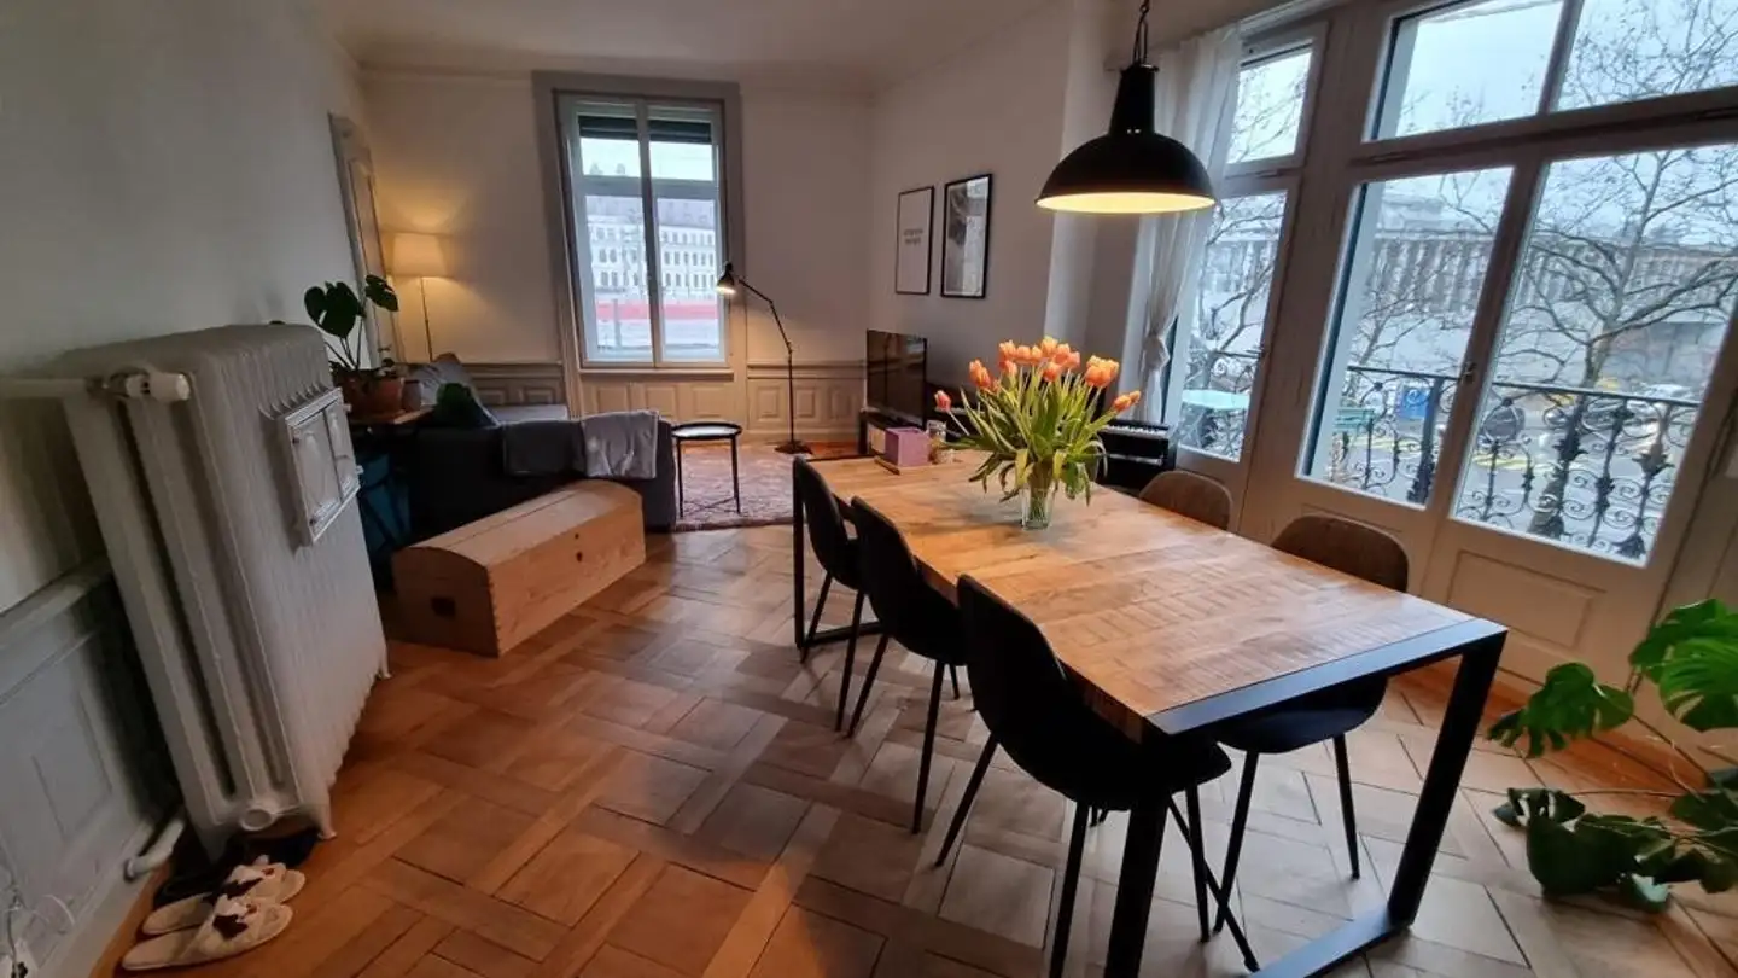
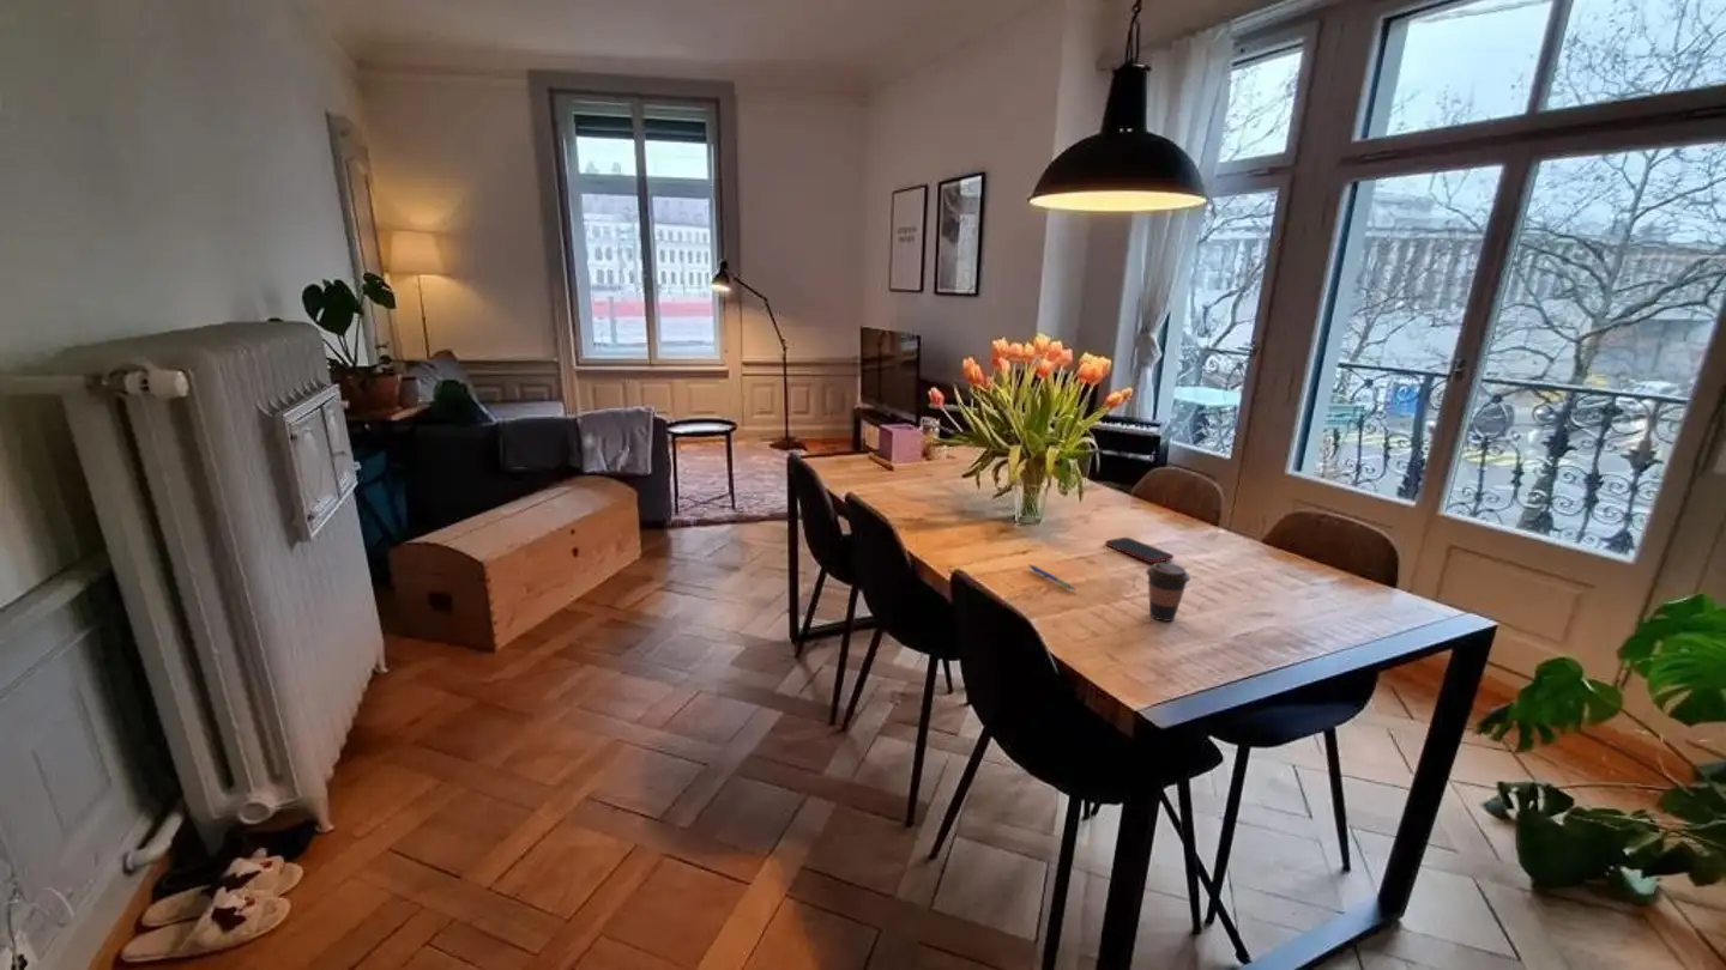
+ coffee cup (1165, 592)
+ pen (1051, 577)
+ cell phone (1137, 550)
